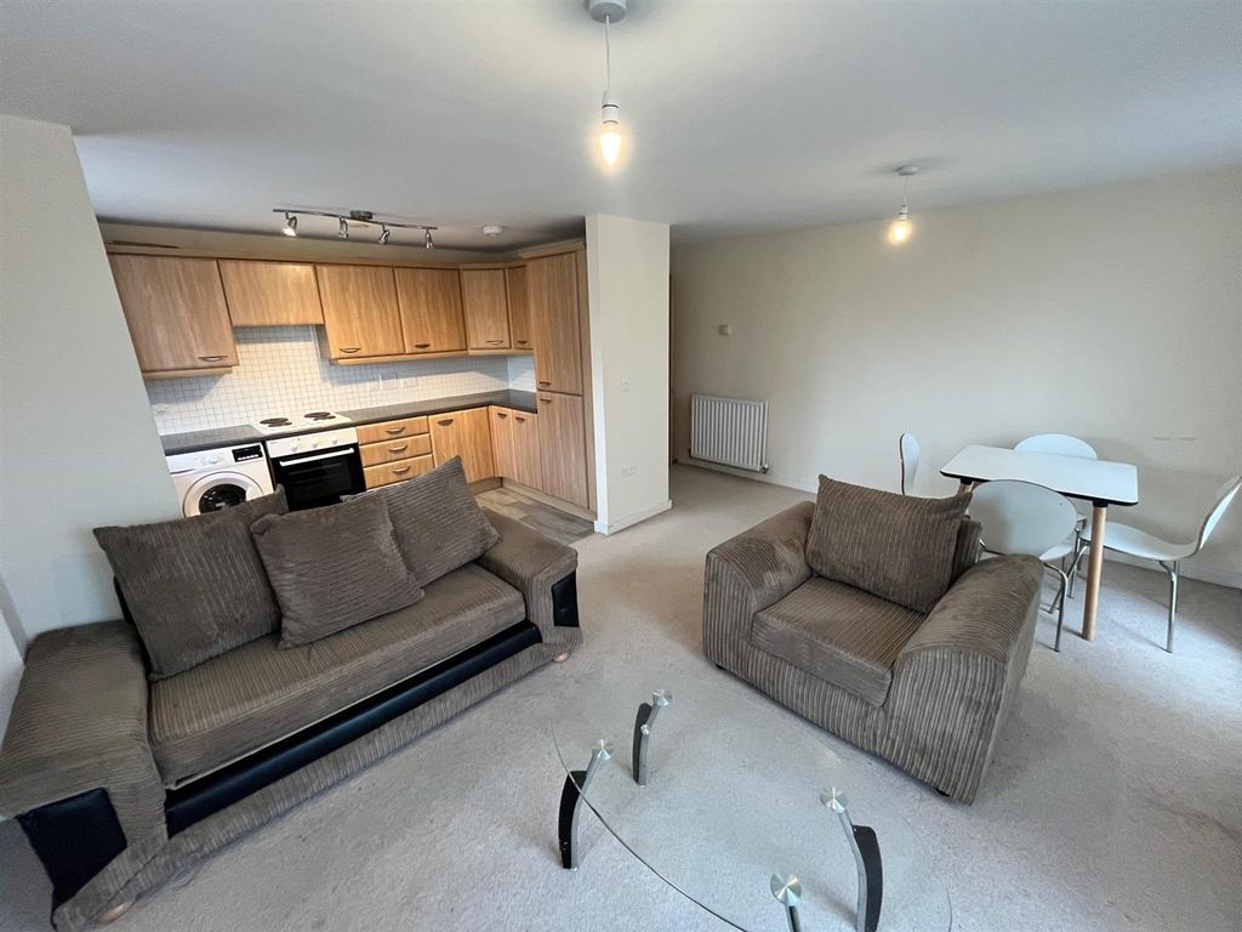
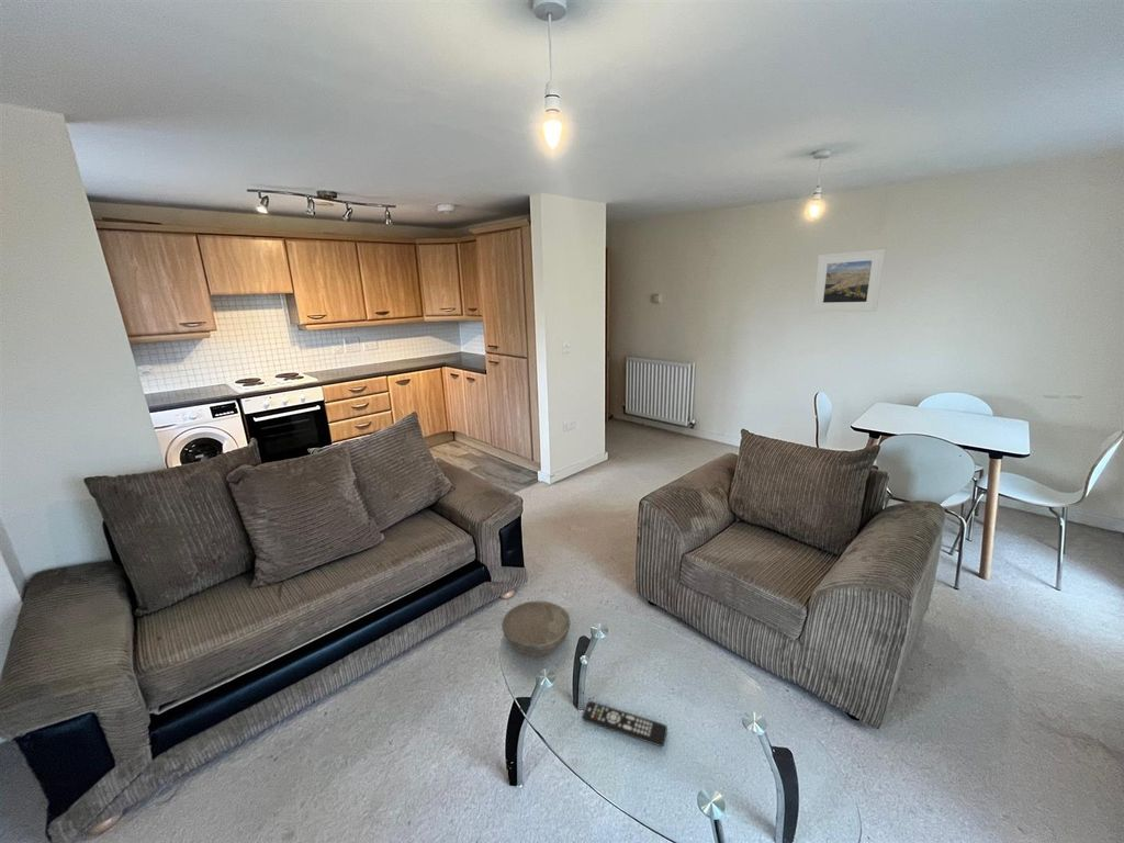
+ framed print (846, 282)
+ remote control (623, 723)
+ bowl (537, 632)
